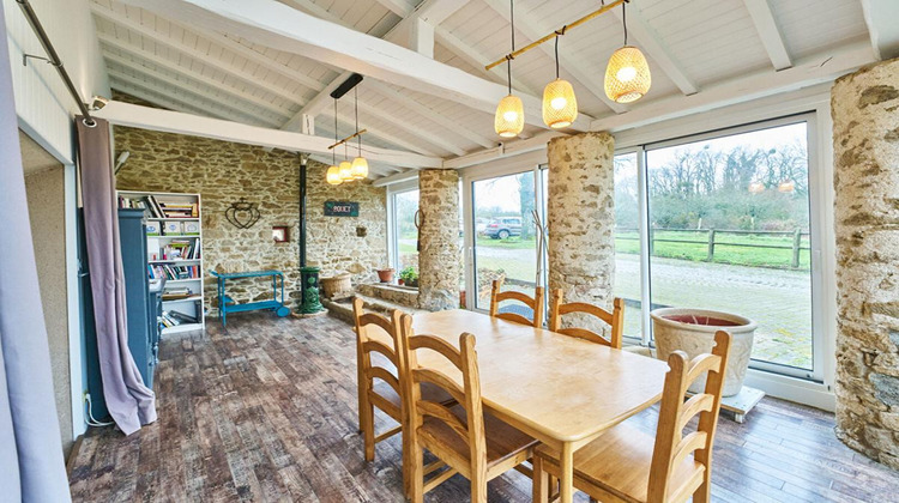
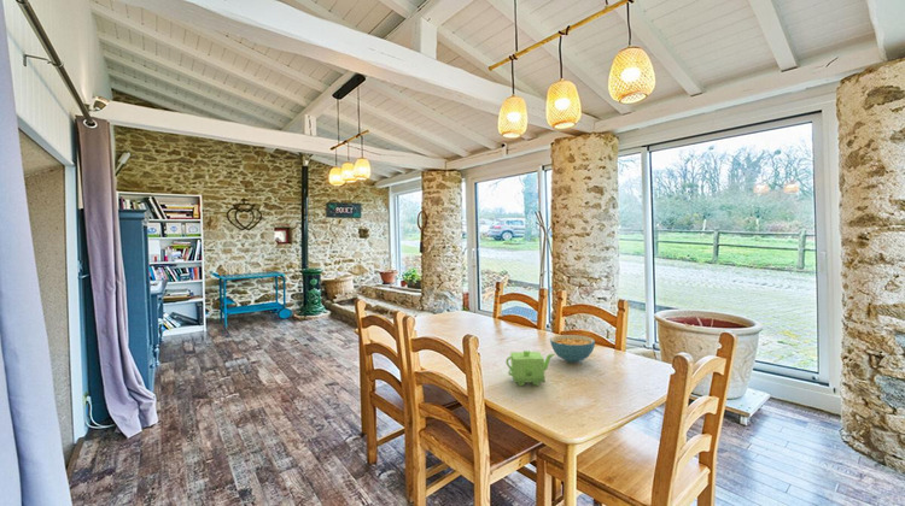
+ cereal bowl (572, 349)
+ teapot (531, 366)
